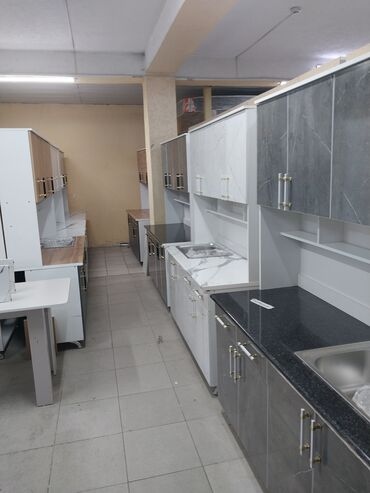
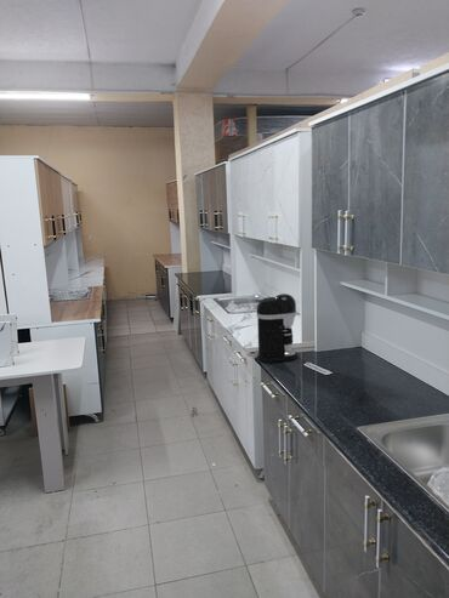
+ coffee maker (277, 326)
